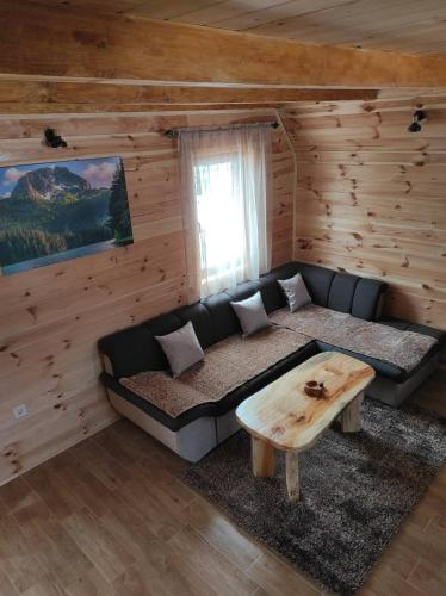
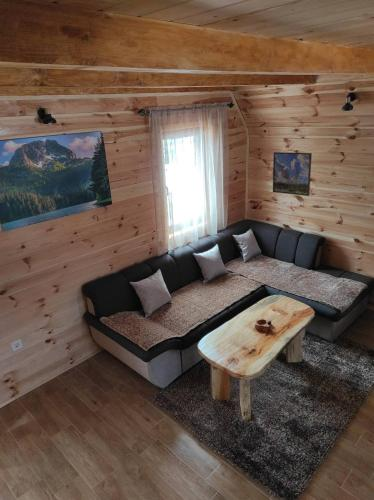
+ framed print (291, 173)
